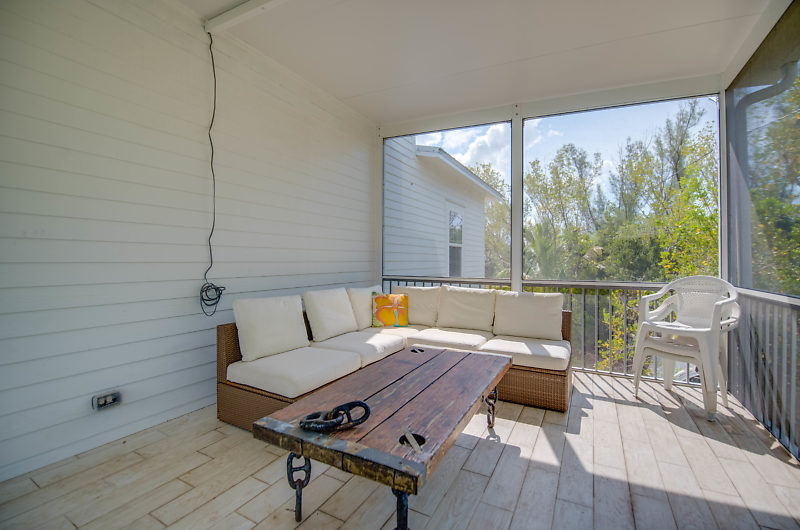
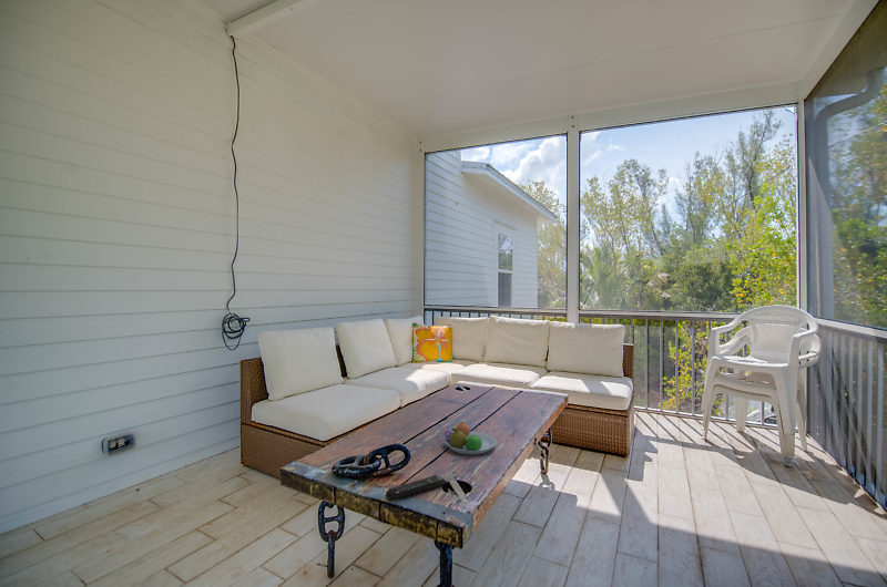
+ remote control (417, 487)
+ fruit bowl (469, 435)
